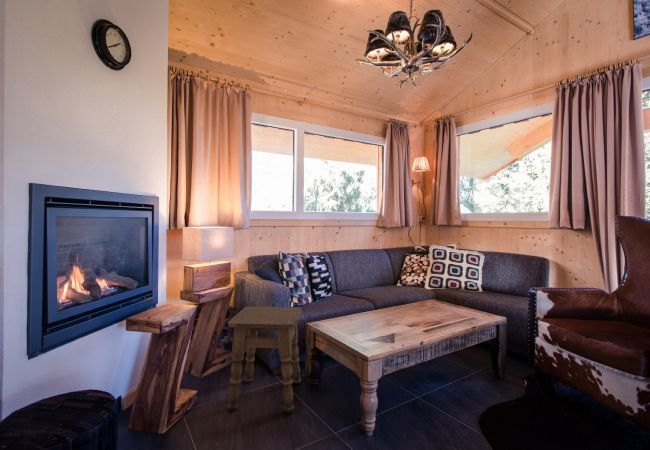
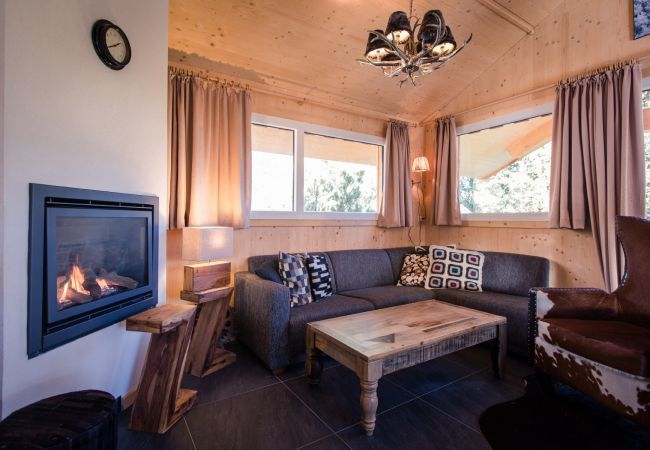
- side table (267, 347)
